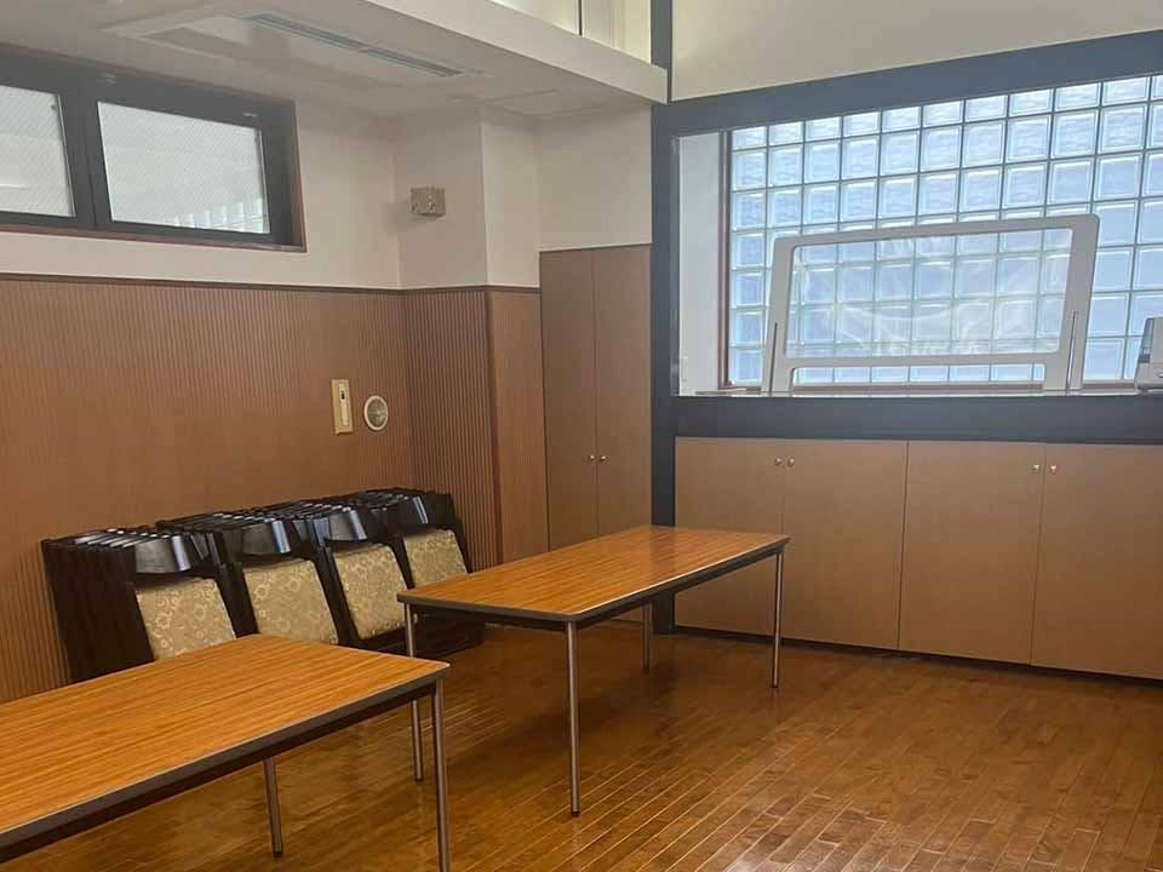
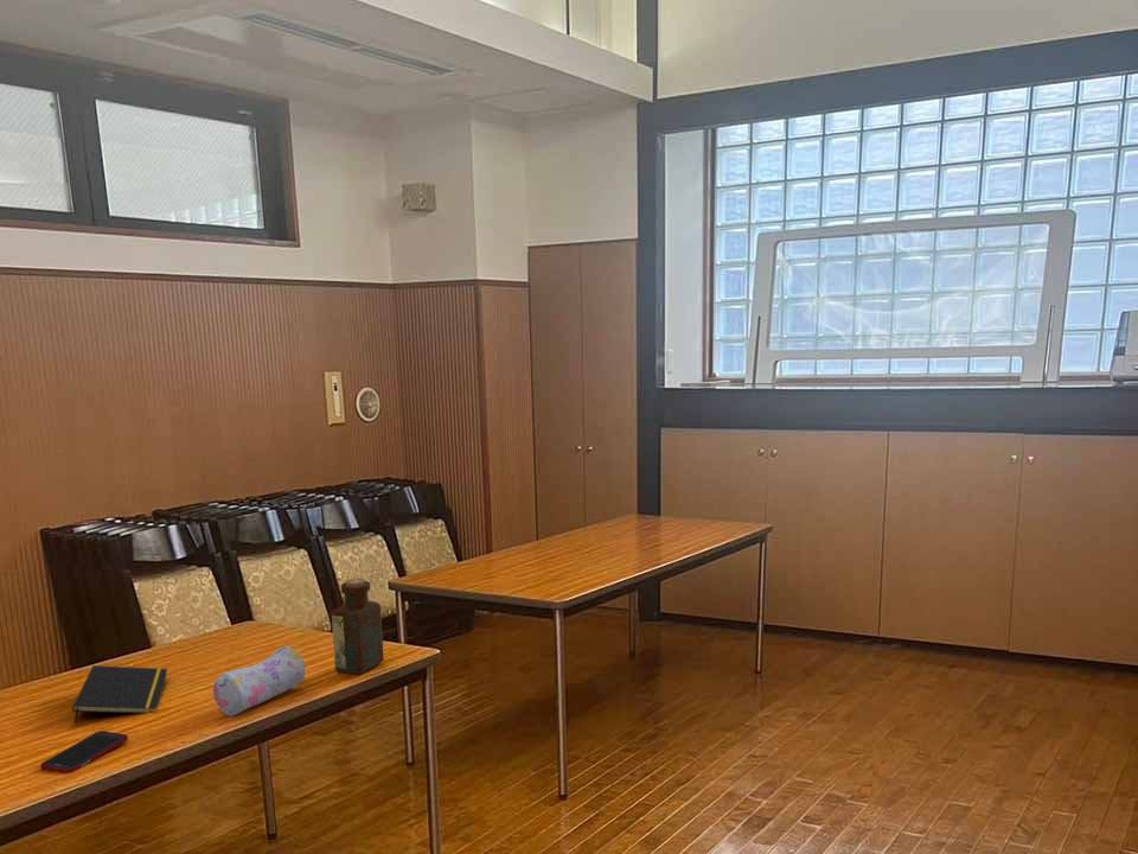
+ notepad (122, 688)
+ cell phone (85, 751)
+ pencil case (261, 680)
+ bottle (357, 624)
